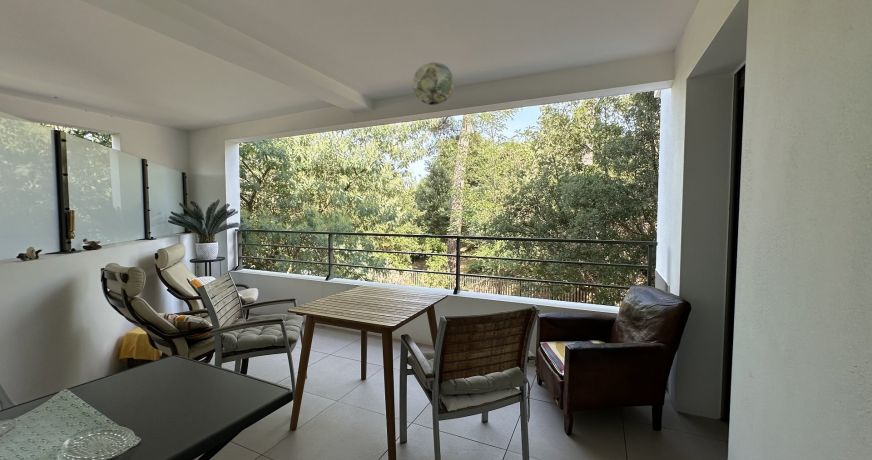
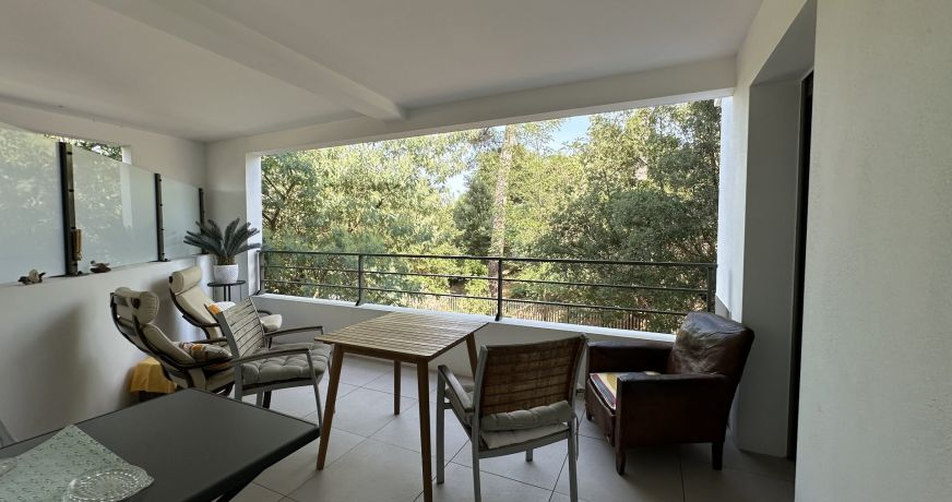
- decorative vase (433, 84)
